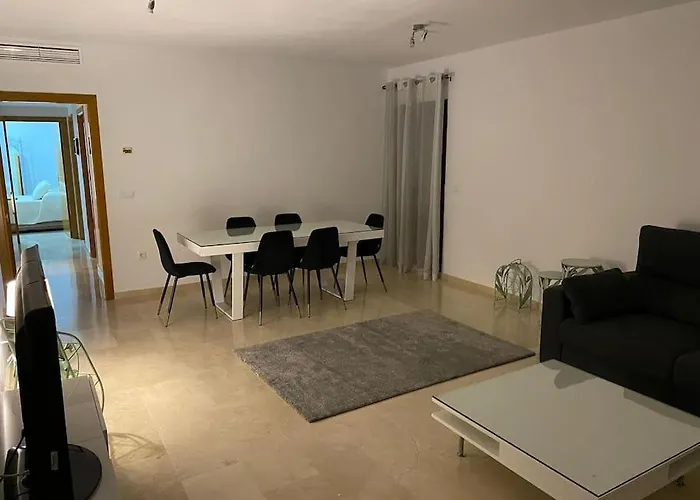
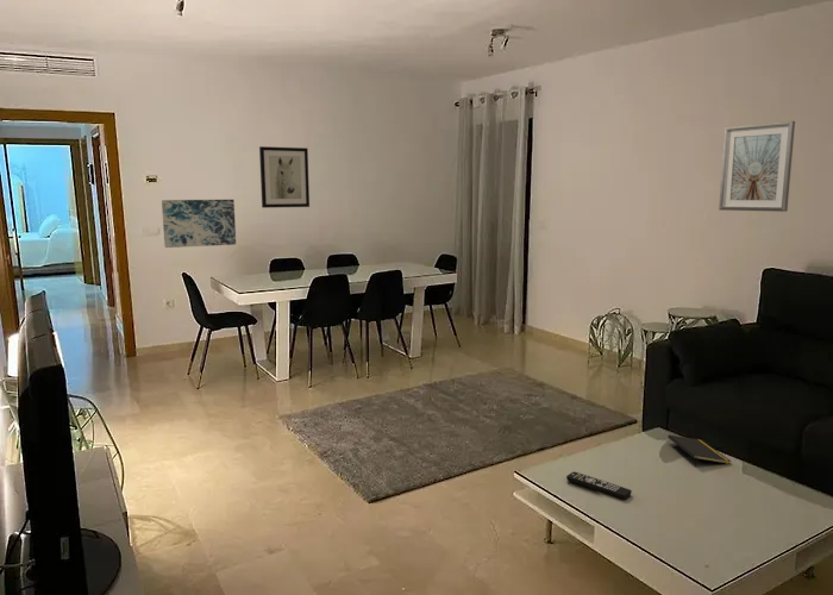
+ remote control (597, 484)
+ wall art (284, 177)
+ notepad (697, 449)
+ picture frame (754, 168)
+ wall art (200, 223)
